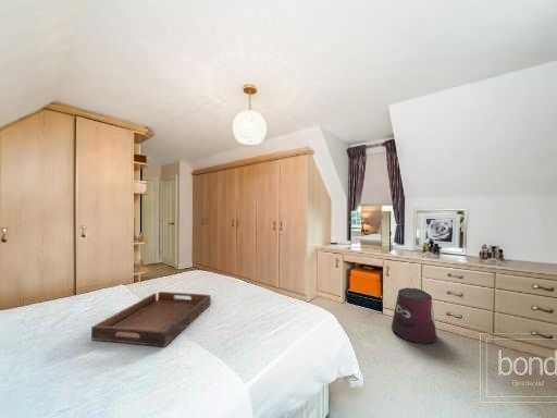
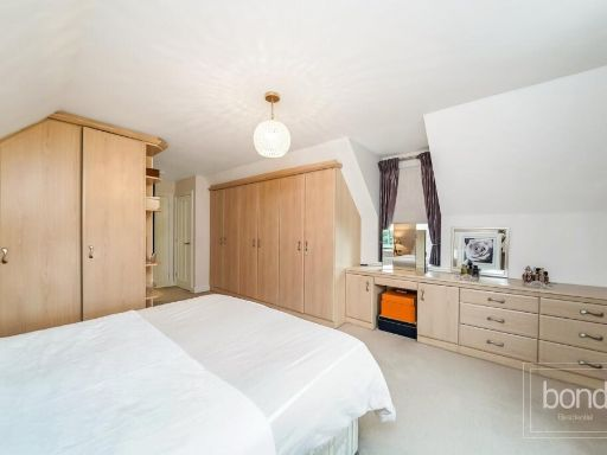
- stool (412, 311)
- serving tray (160, 314)
